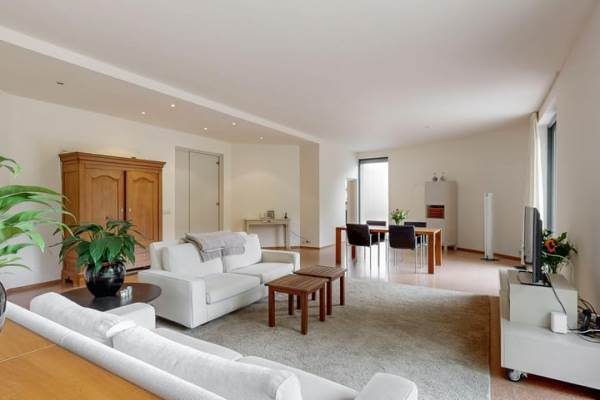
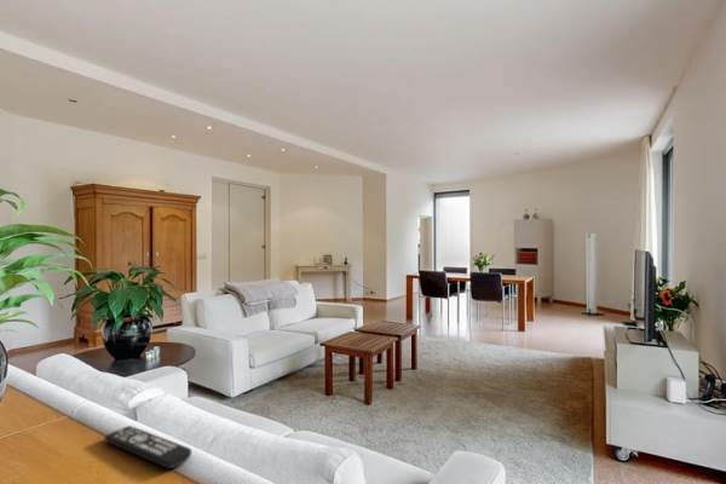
+ remote control (146, 445)
